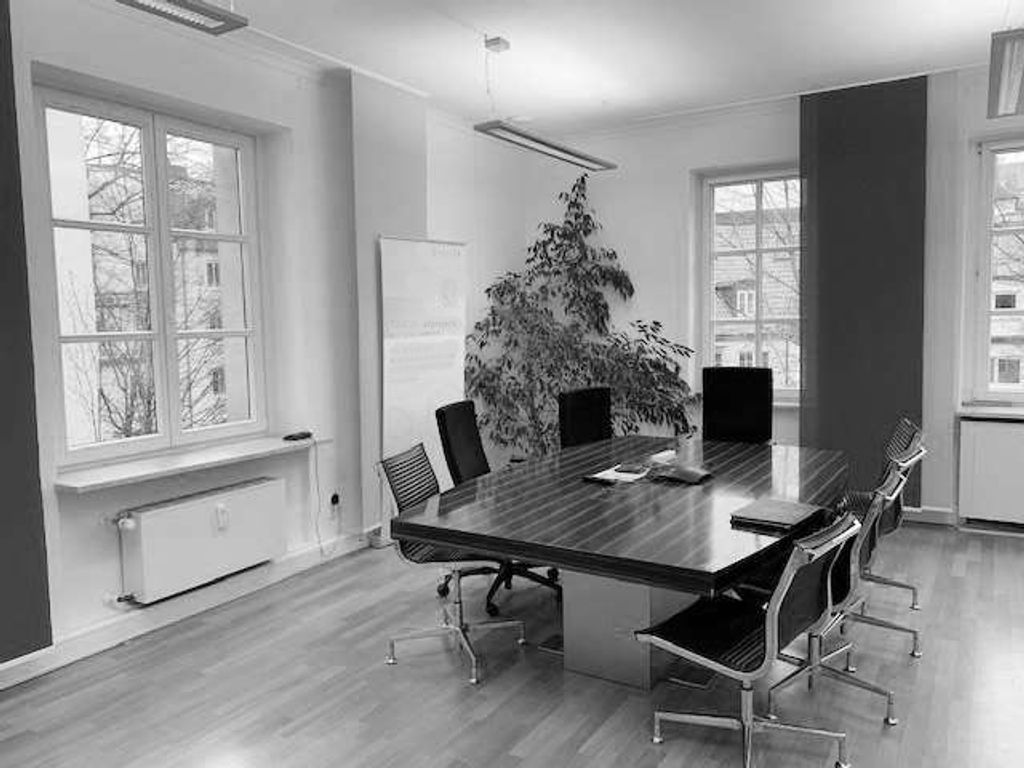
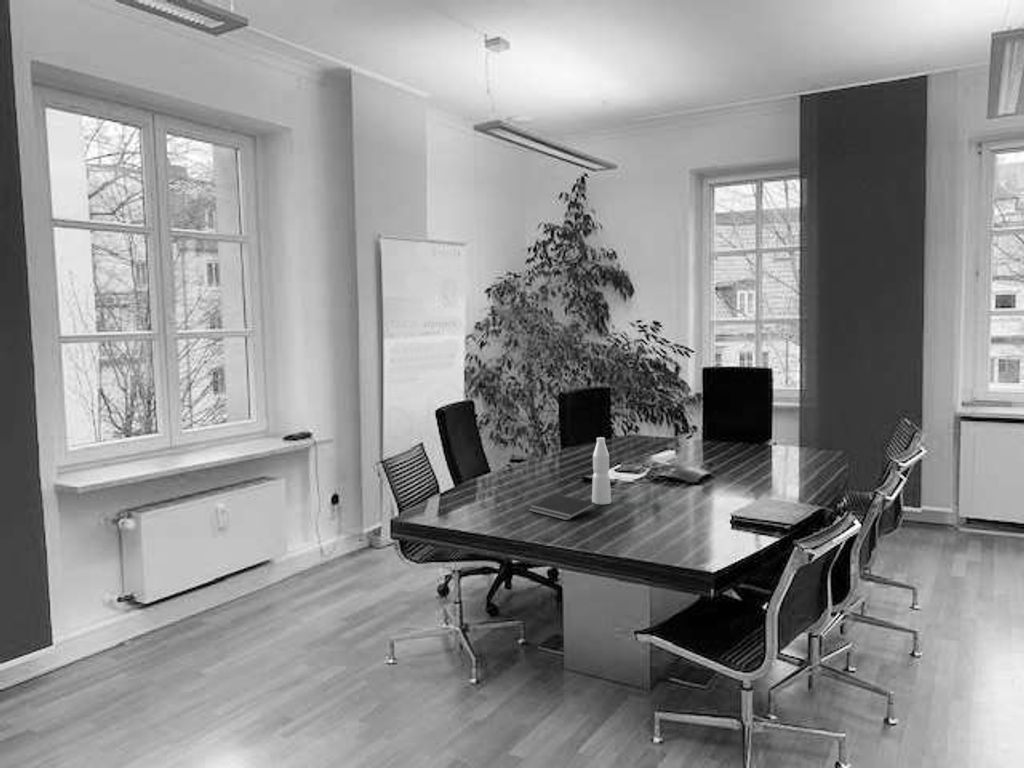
+ notepad (561, 506)
+ water bottle (601, 470)
